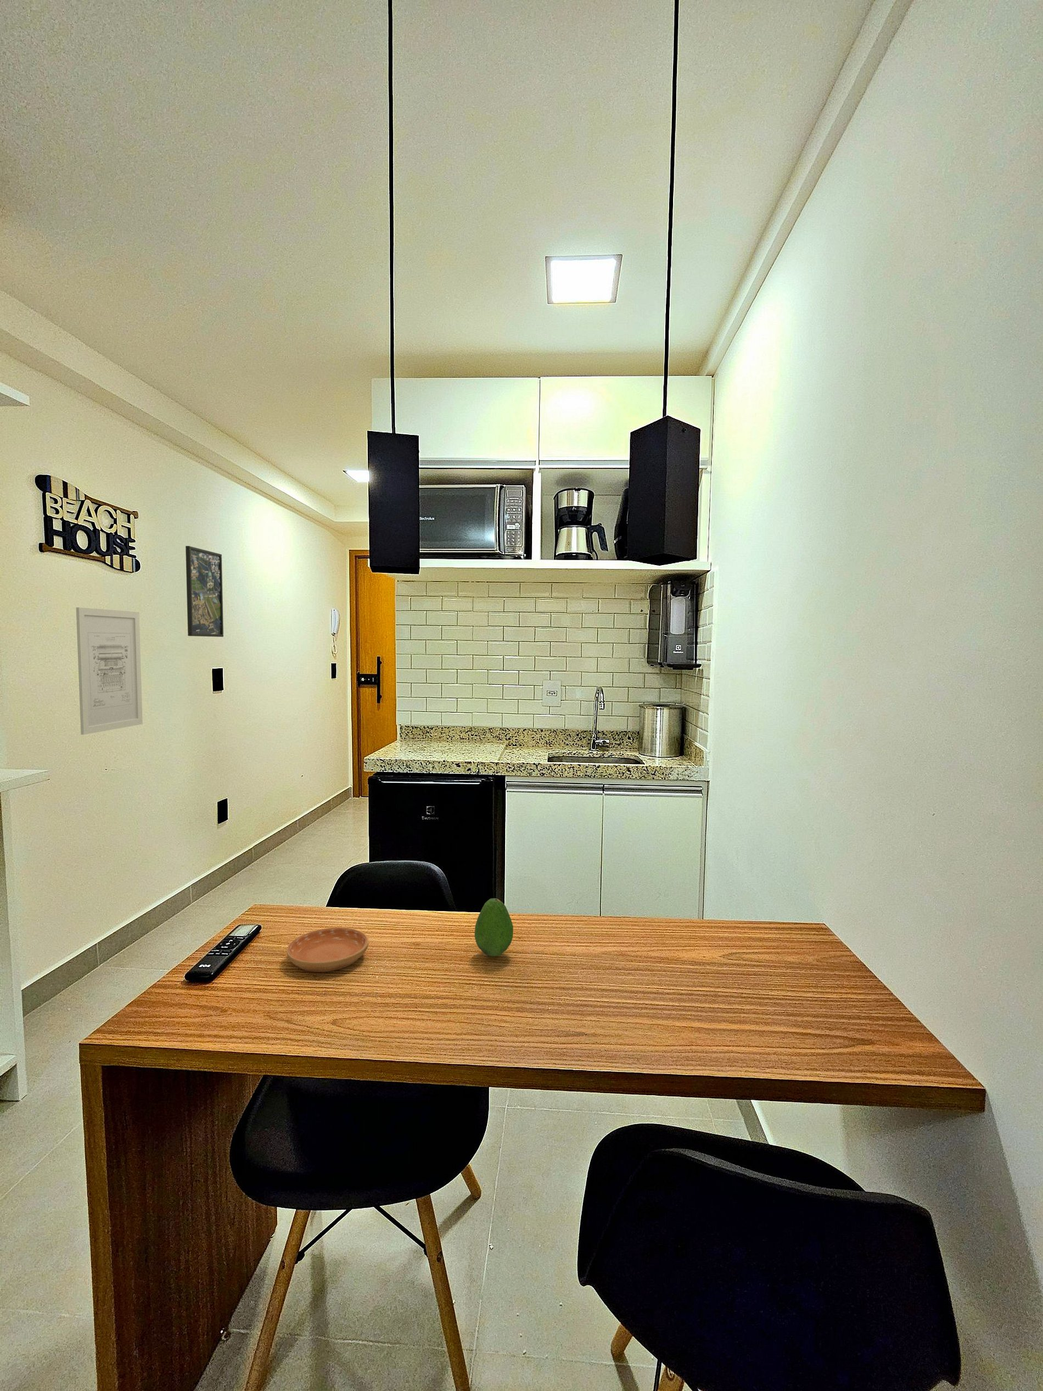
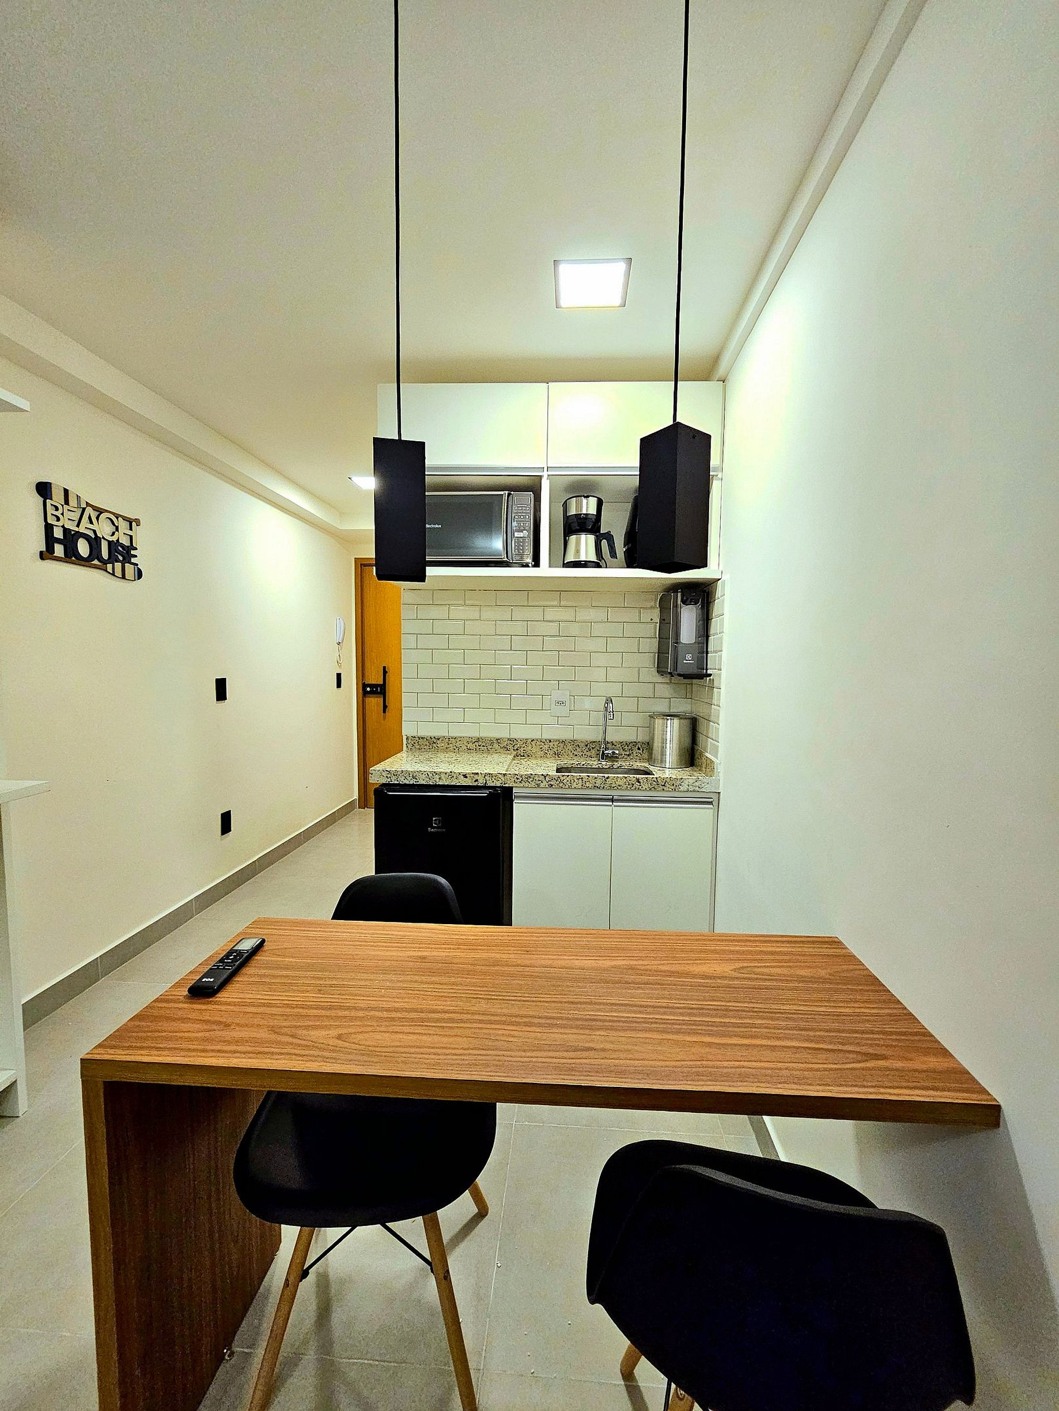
- fruit (494, 926)
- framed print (205, 593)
- saucer (329, 950)
- wall art (112, 670)
